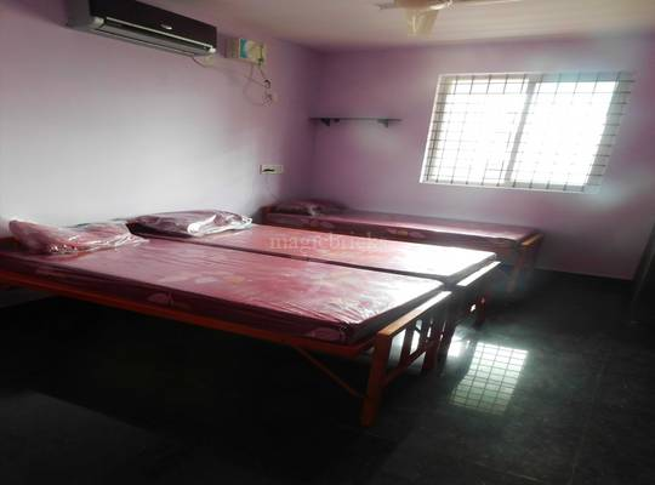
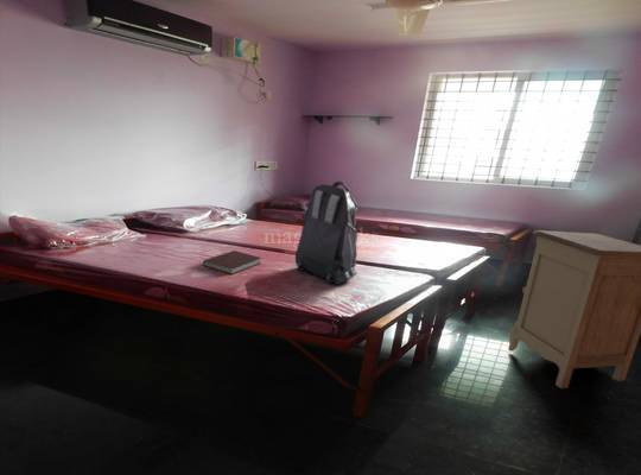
+ nightstand (573, 303)
+ notebook (233, 261)
+ backpack (329, 228)
